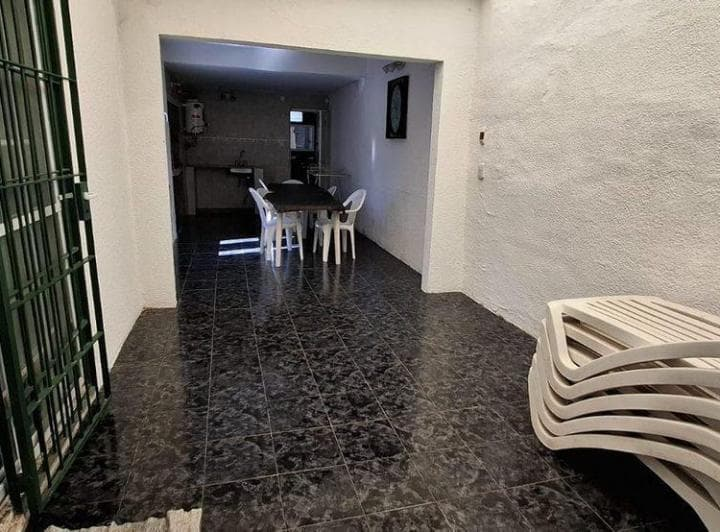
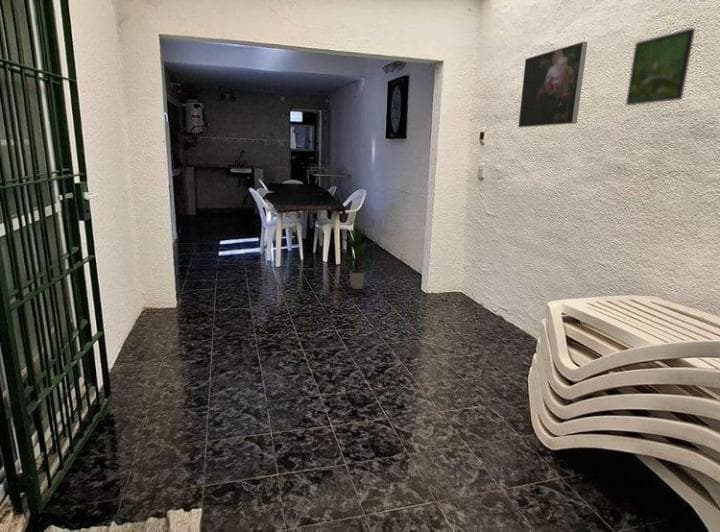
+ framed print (549, 89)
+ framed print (657, 69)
+ indoor plant (354, 257)
